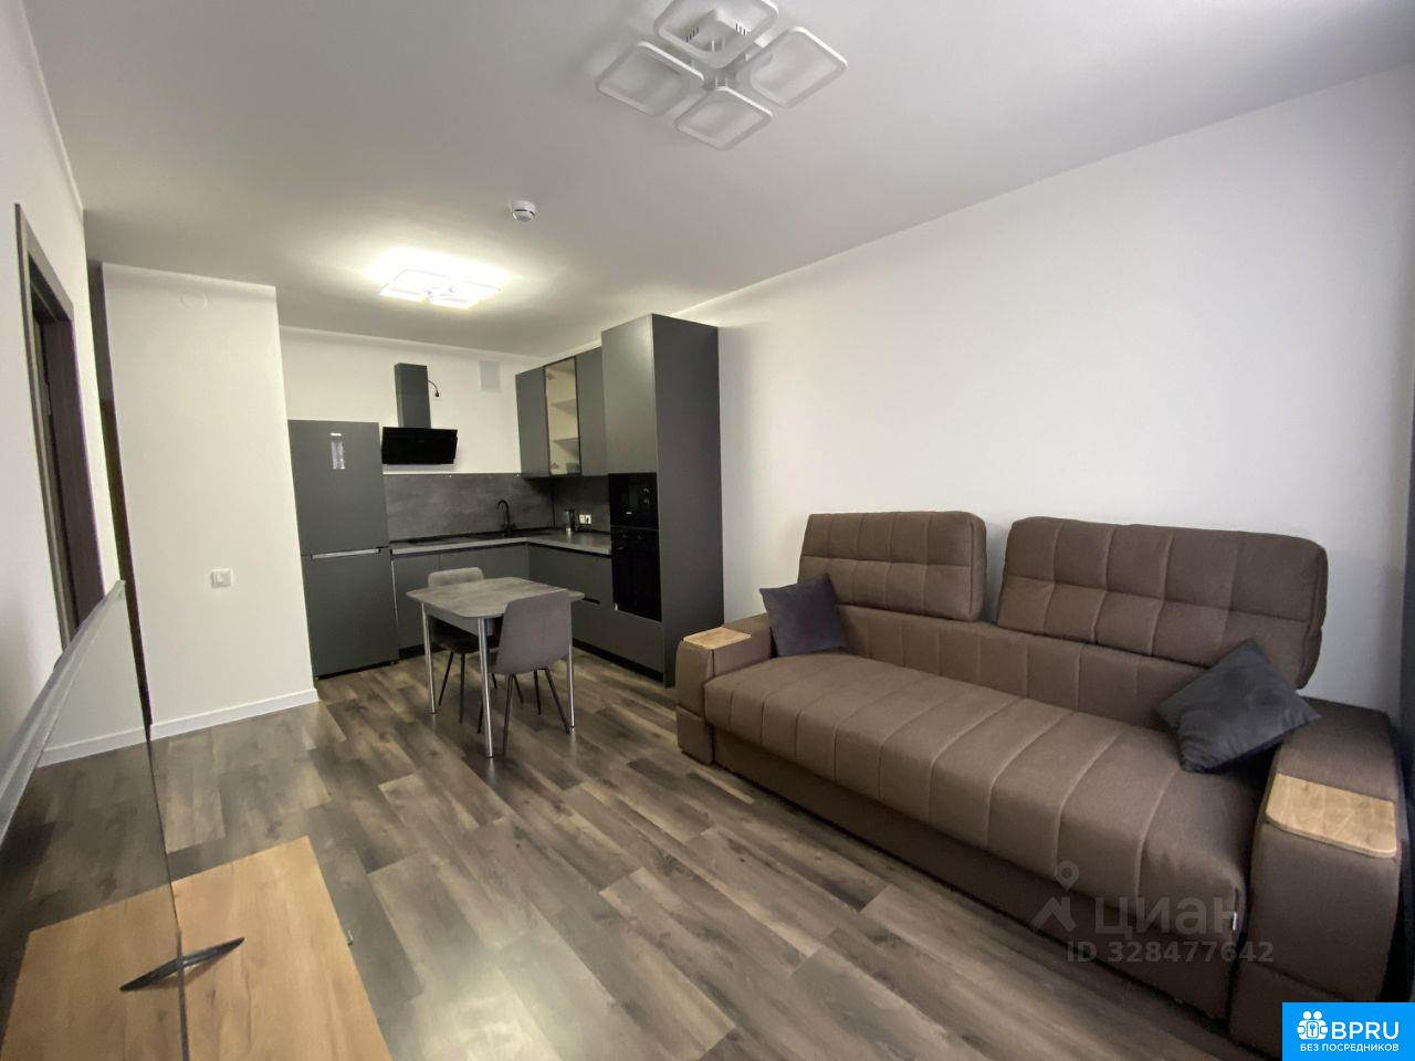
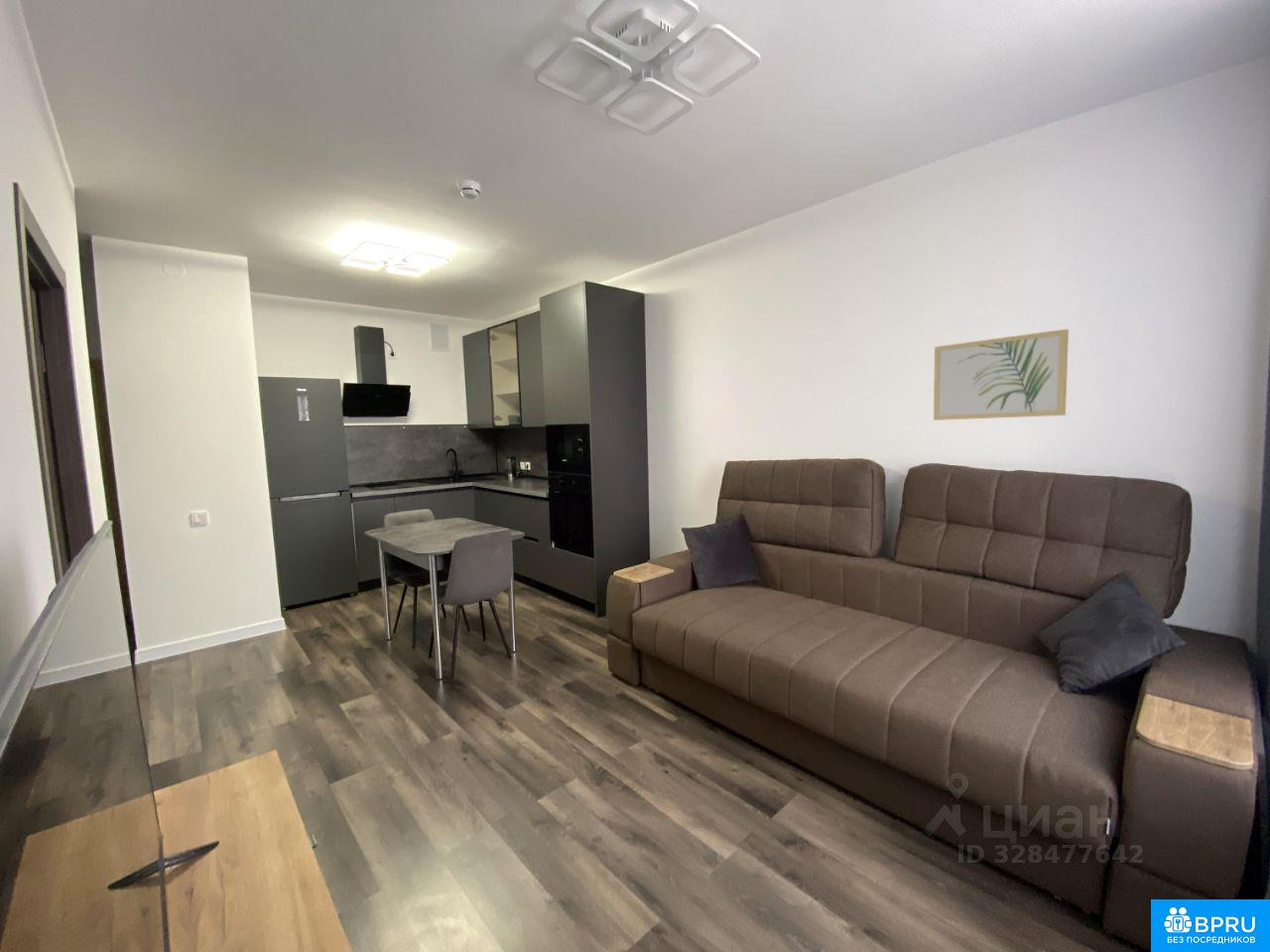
+ wall art (995, 378)
